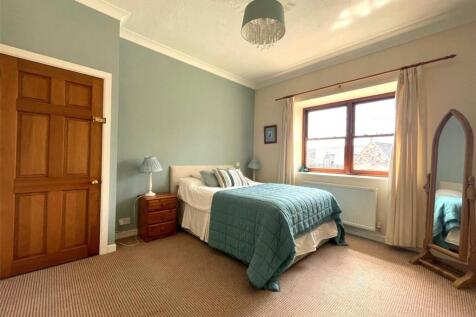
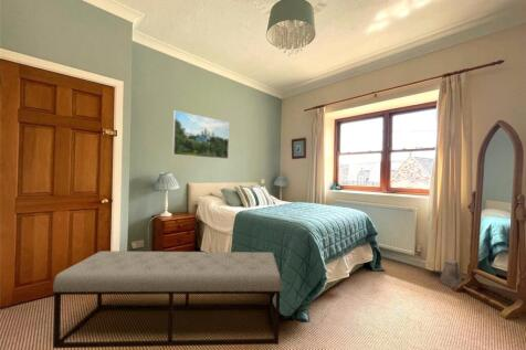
+ bench (180, 291)
+ watering can (452, 271)
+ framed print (203, 137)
